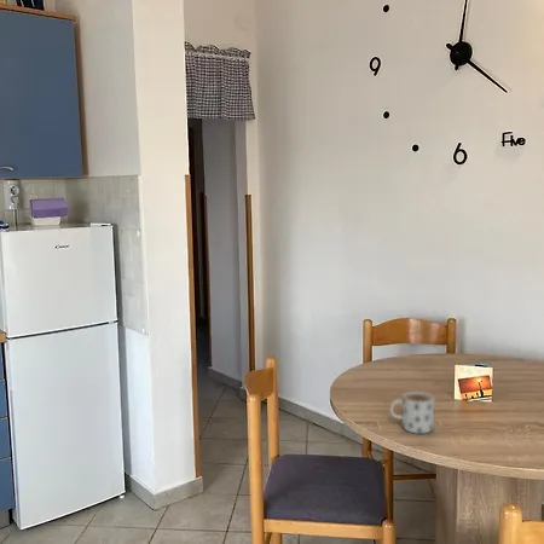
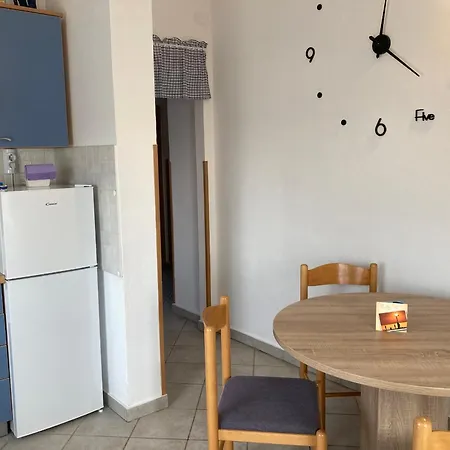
- mug (411, 411)
